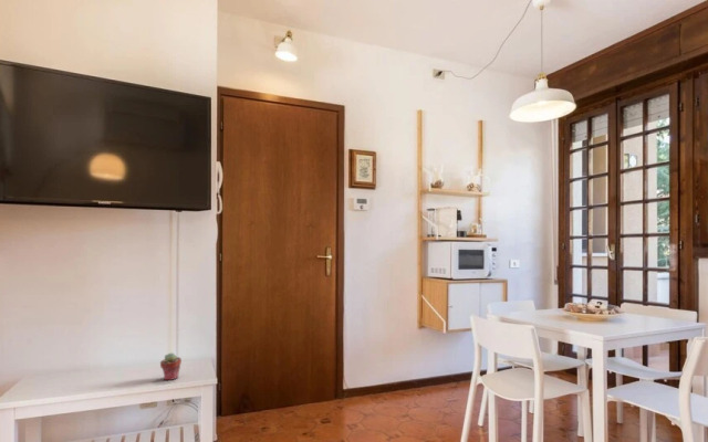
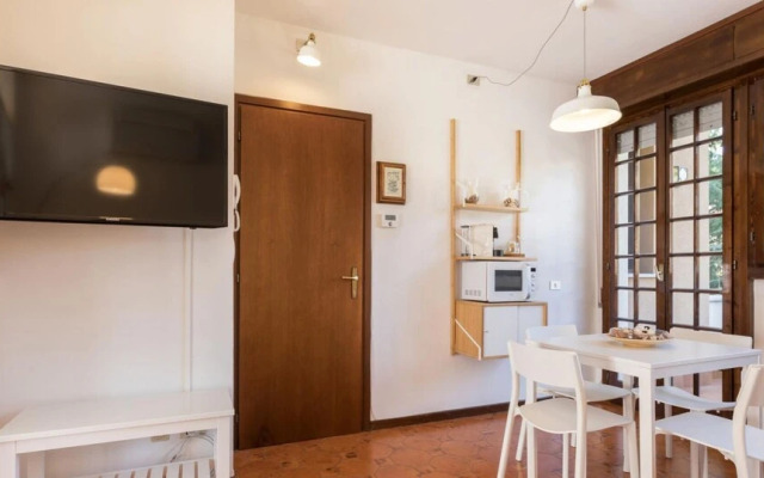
- potted succulent (170, 365)
